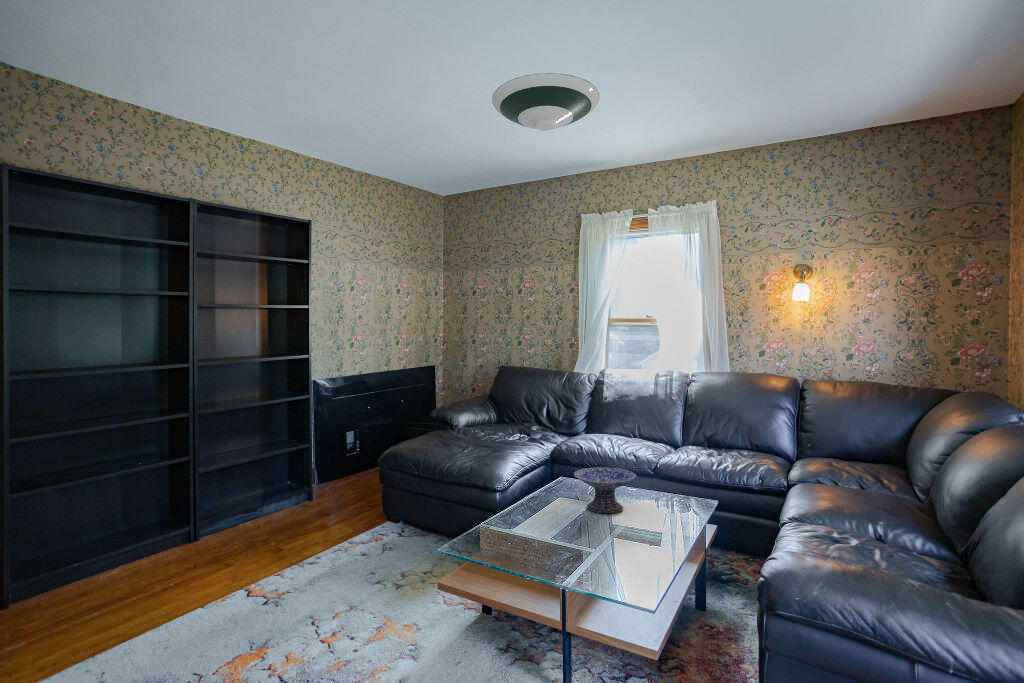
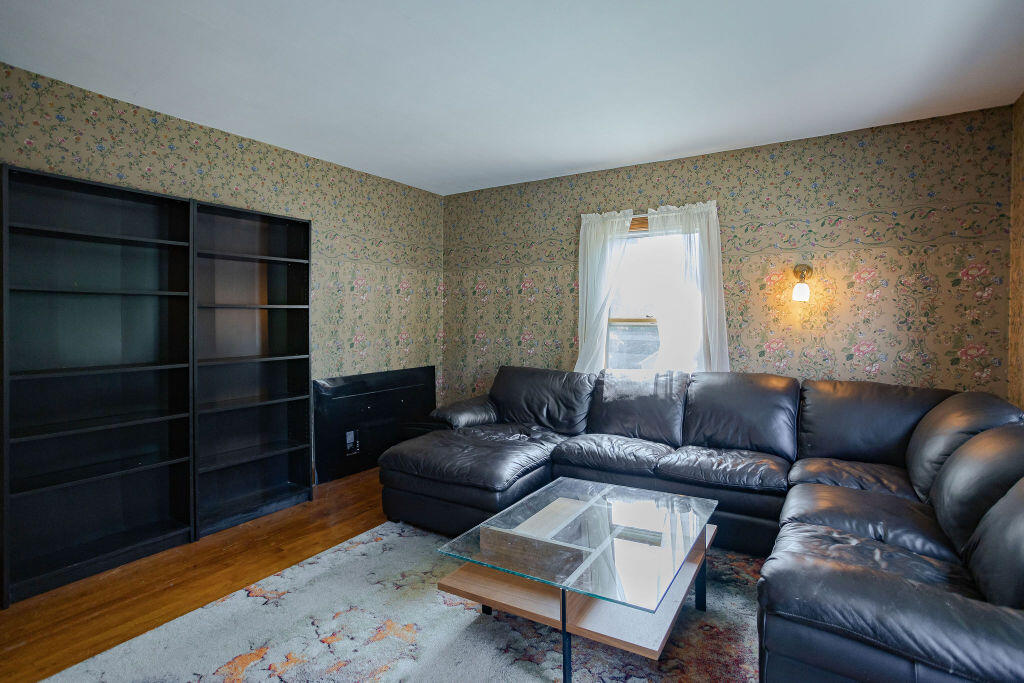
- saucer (545, 113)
- decorative bowl (604, 490)
